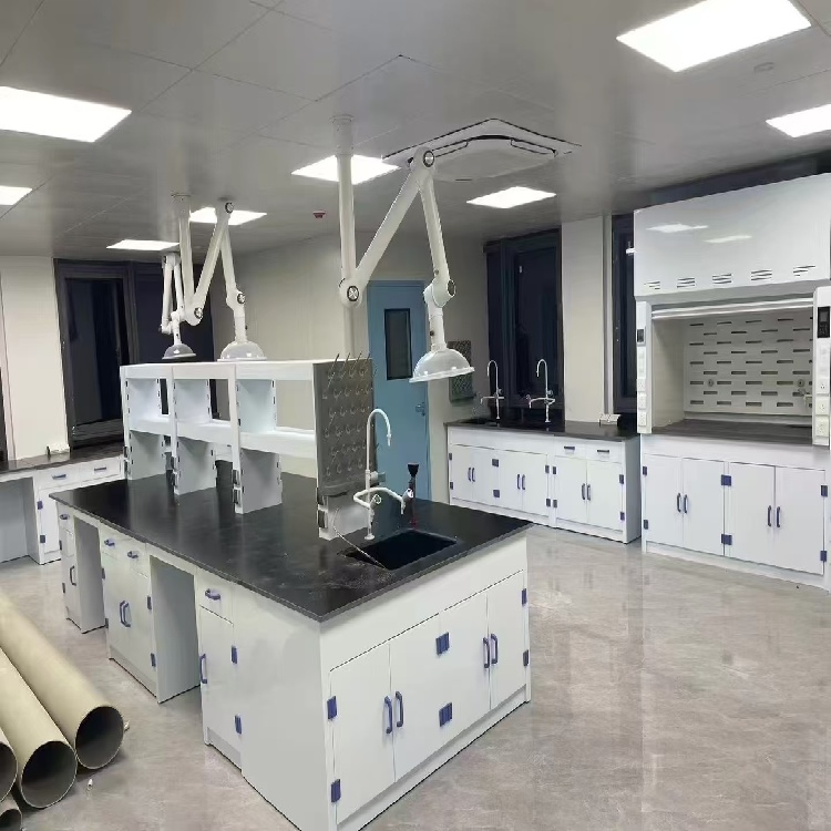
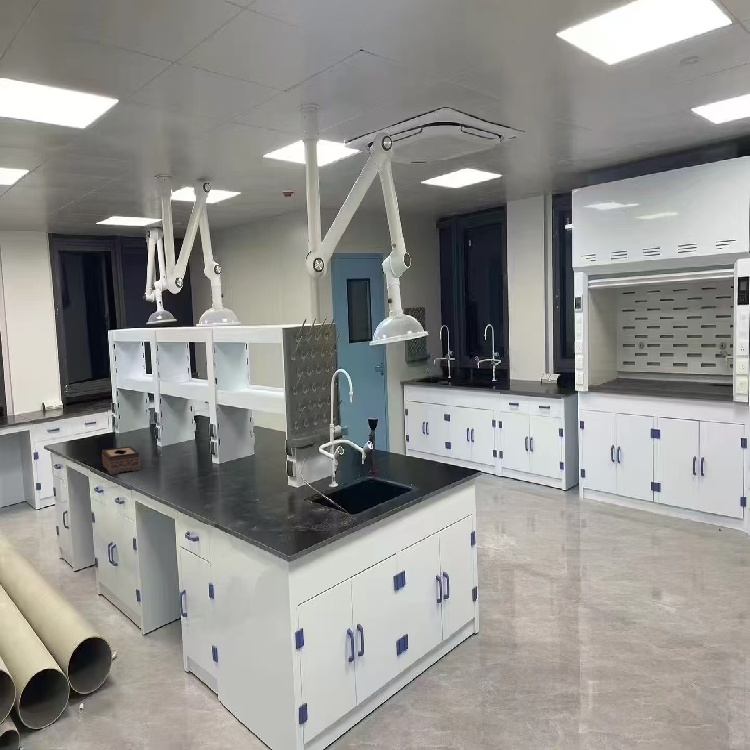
+ tissue box (120, 459)
